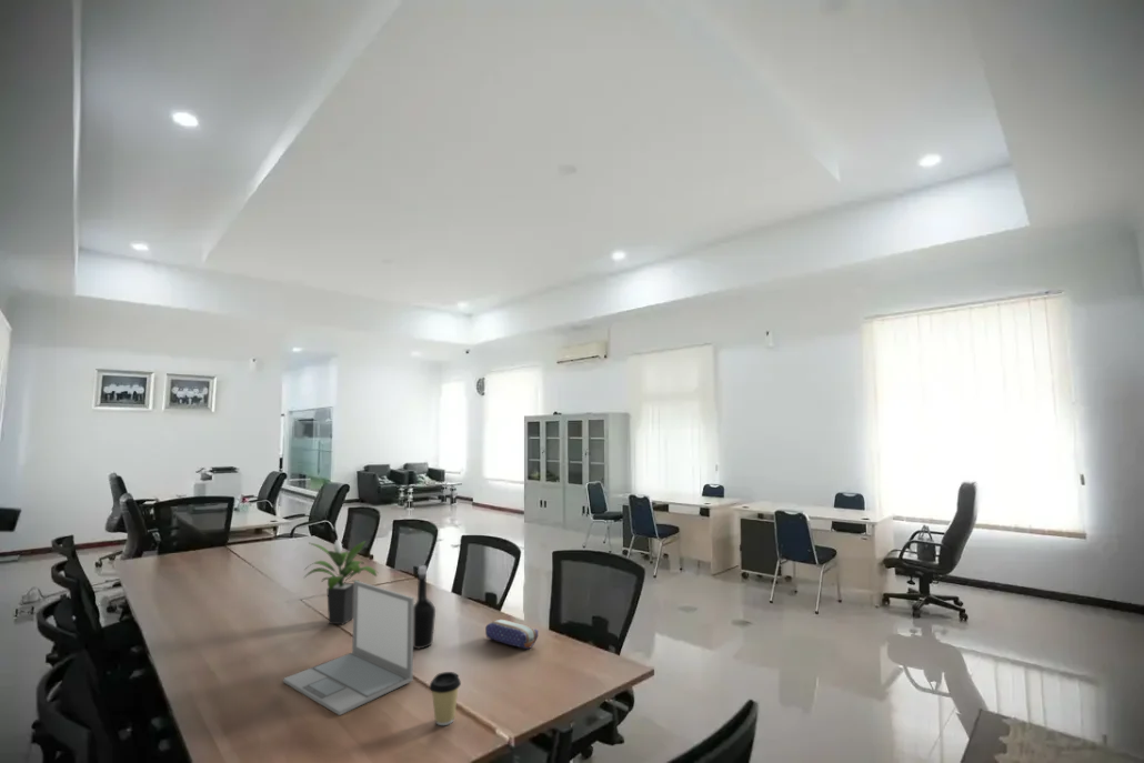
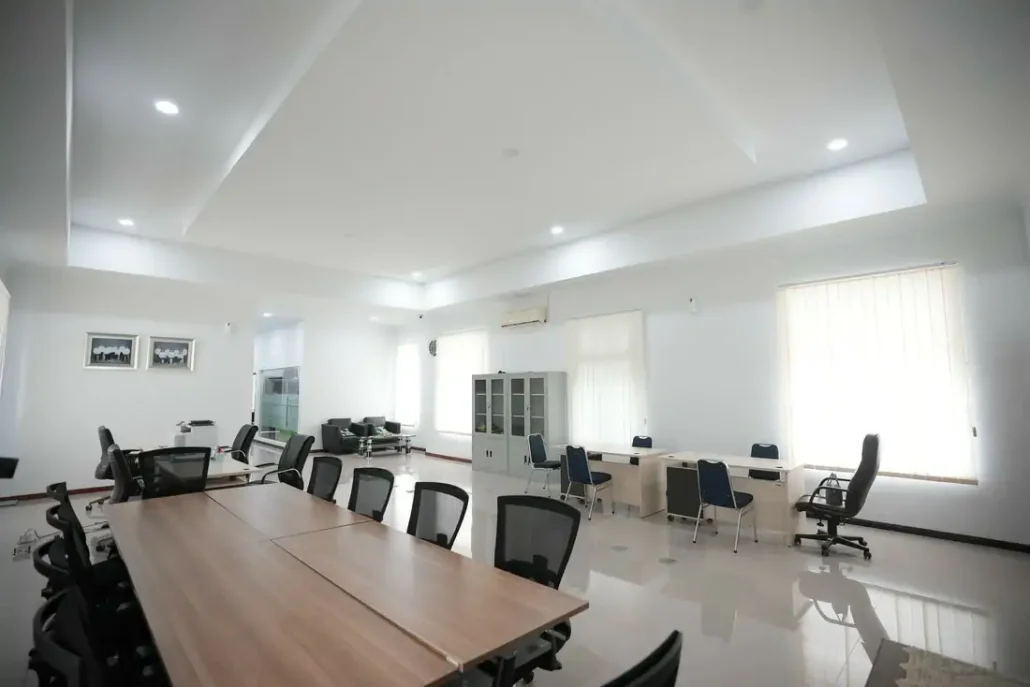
- pencil case (511, 632)
- laptop (352, 642)
- coffee cup (444, 699)
- bottle (421, 605)
- potted plant (342, 580)
